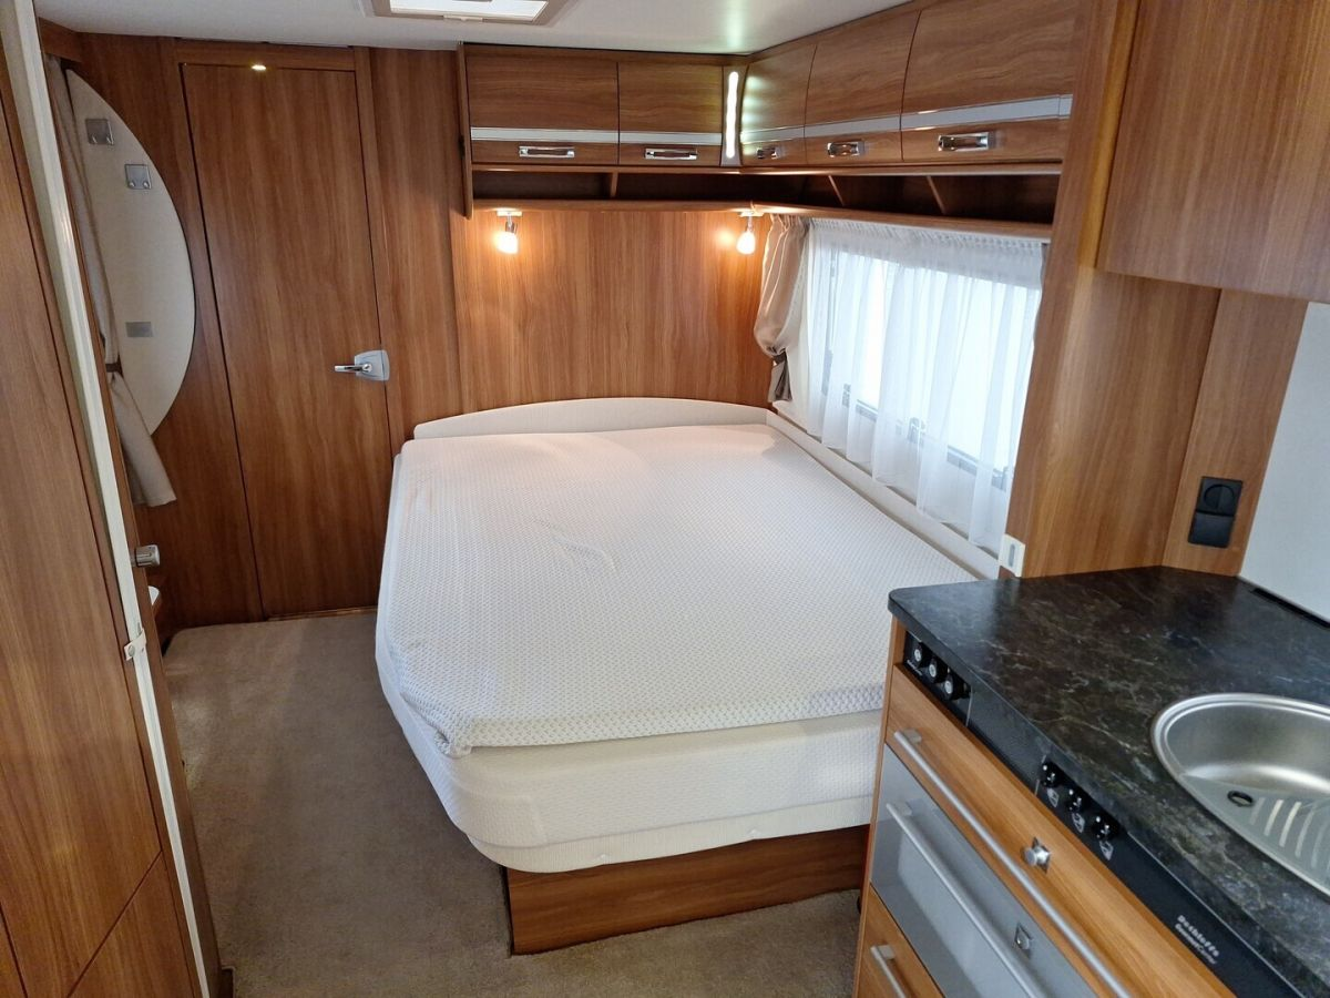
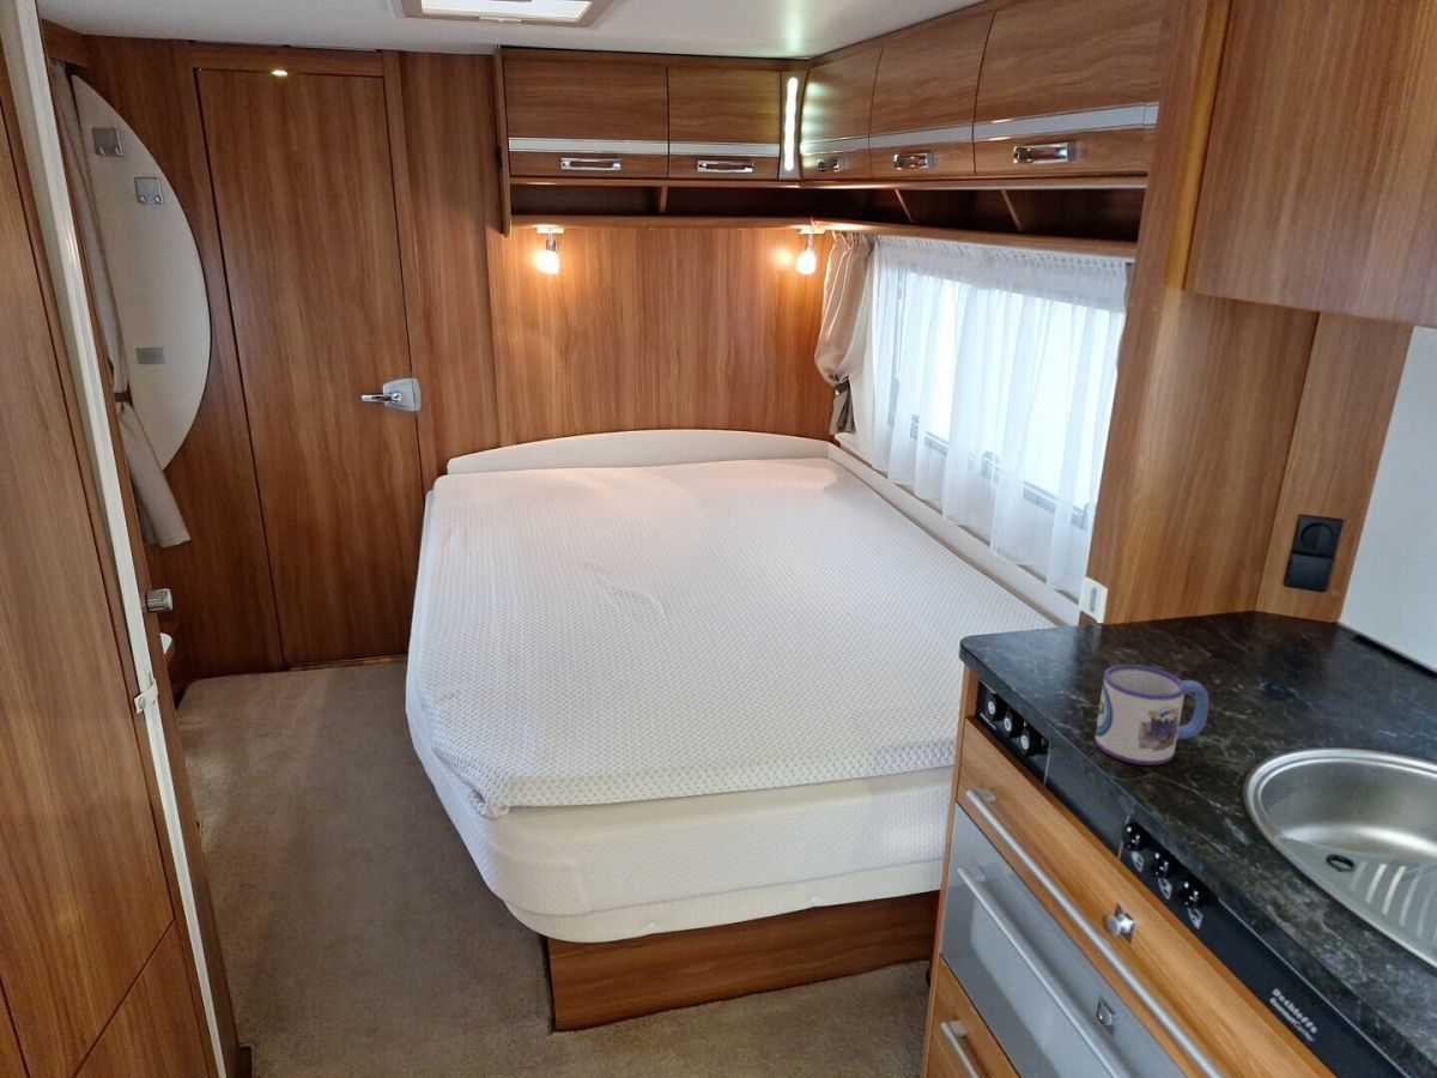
+ mug (1153, 713)
